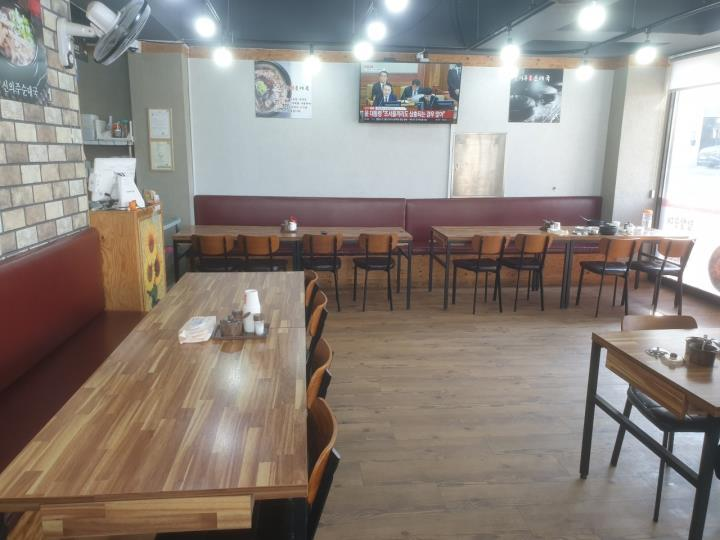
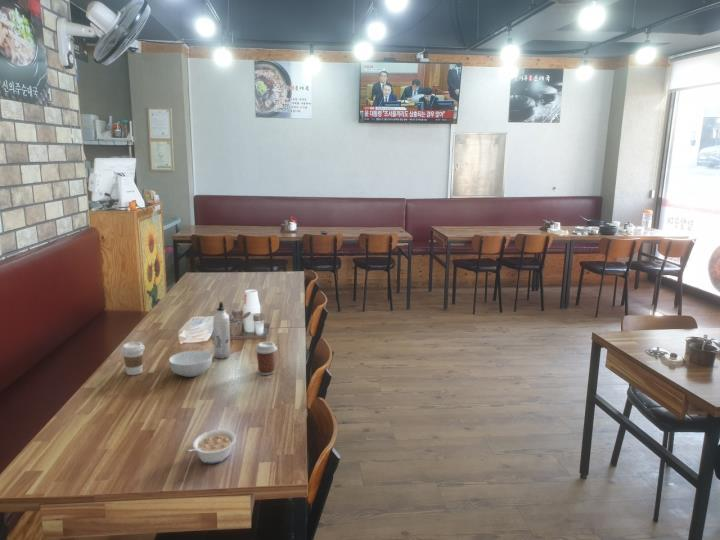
+ coffee cup (133, 358)
+ cereal bowl (191, 365)
+ legume (214, 447)
+ water bottle (221, 329)
+ coffee cup (266, 358)
